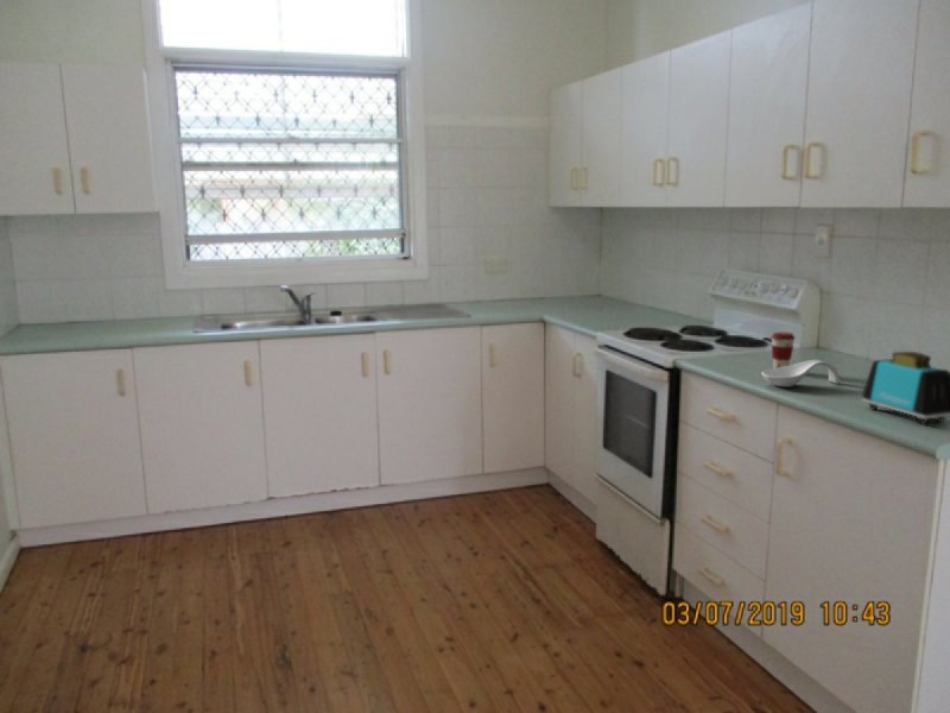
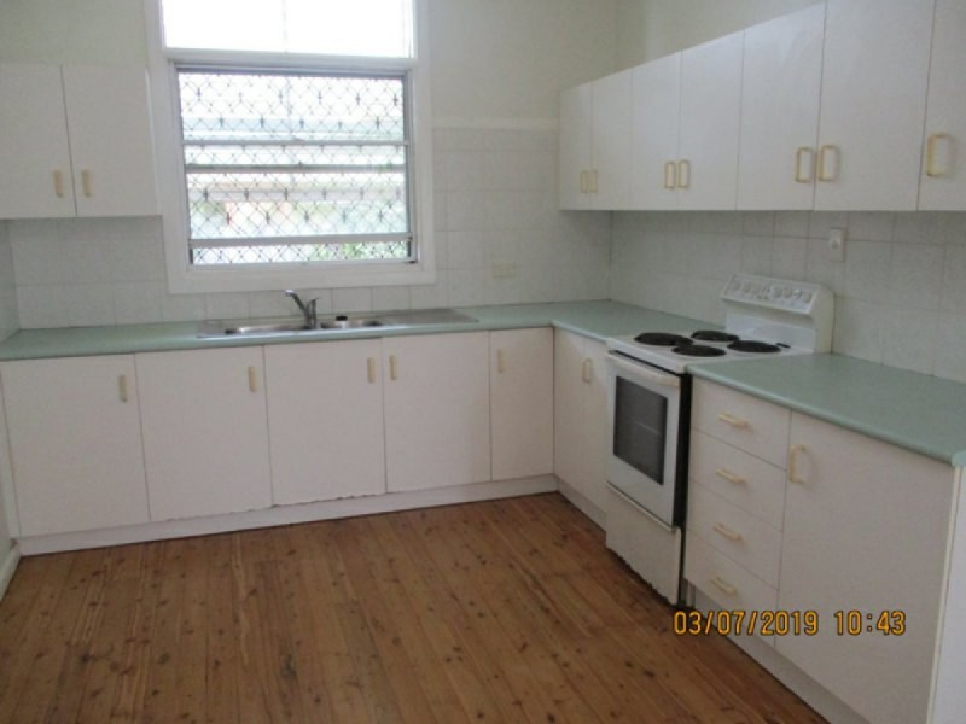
- coffee cup (781, 351)
- spoon rest (800, 372)
- toaster (908, 384)
